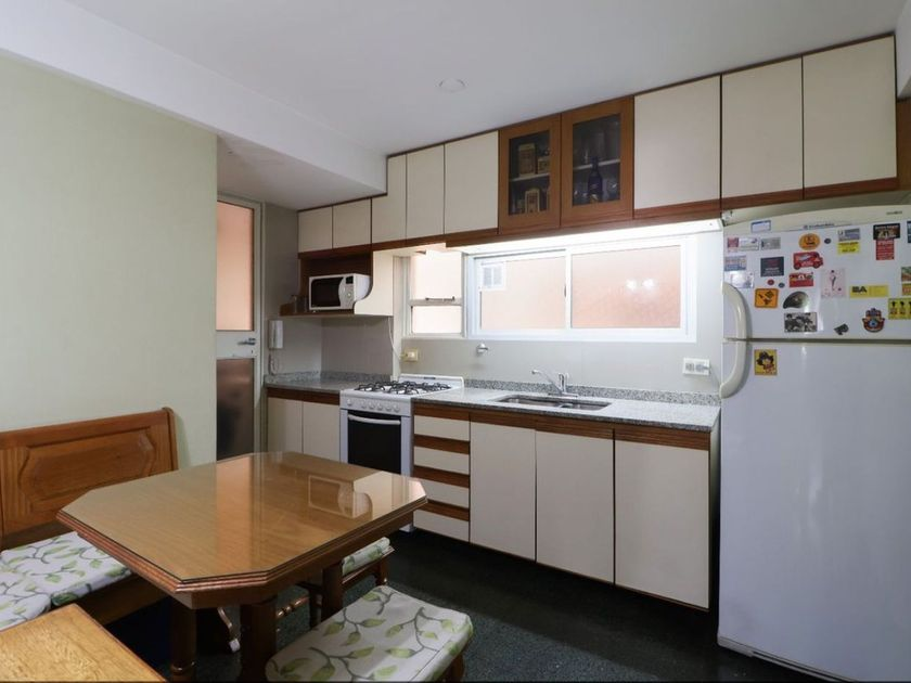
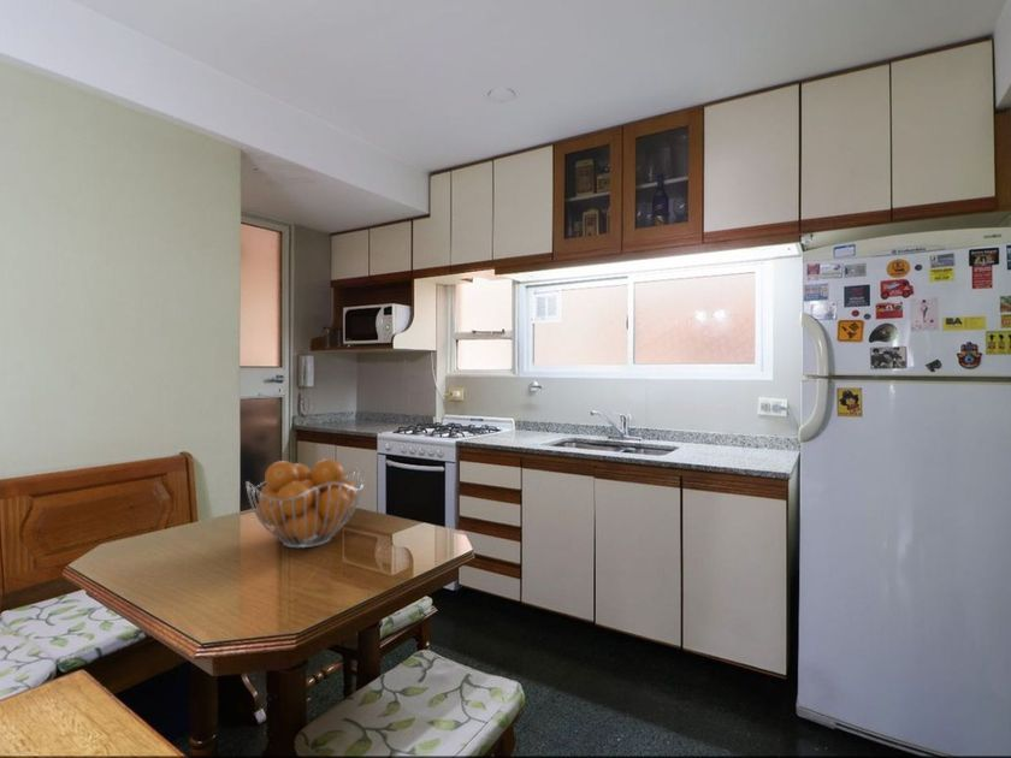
+ fruit basket (307, 499)
